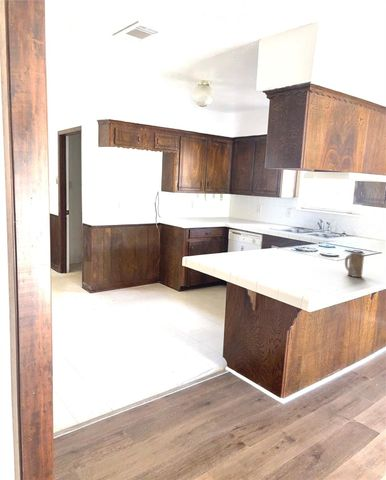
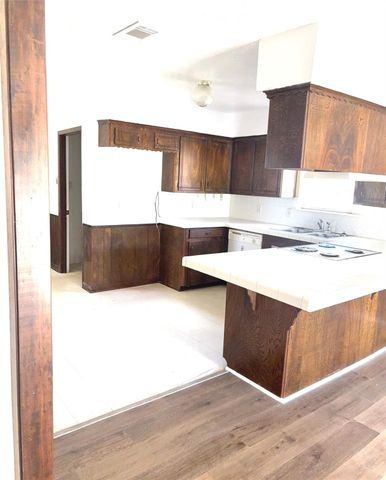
- mug (352, 264)
